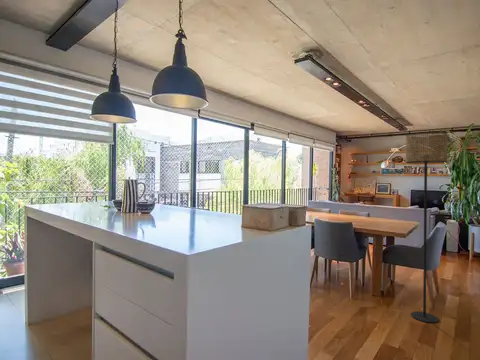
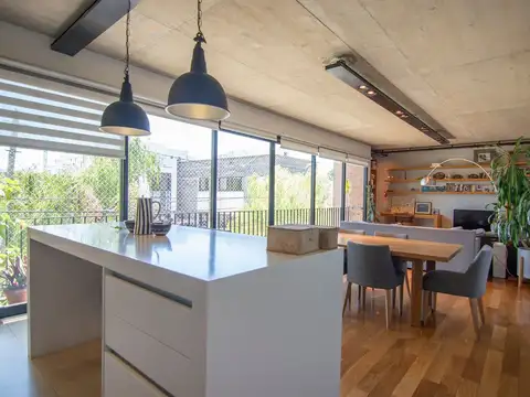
- floor lamp (425, 225)
